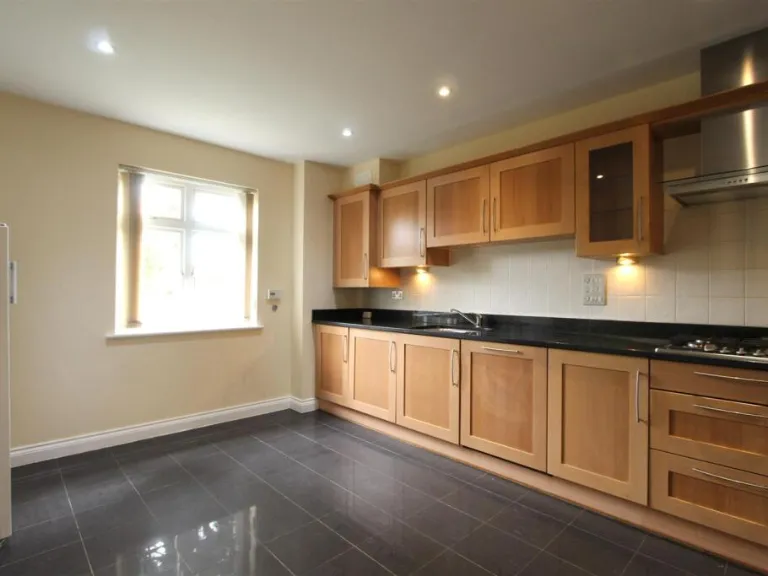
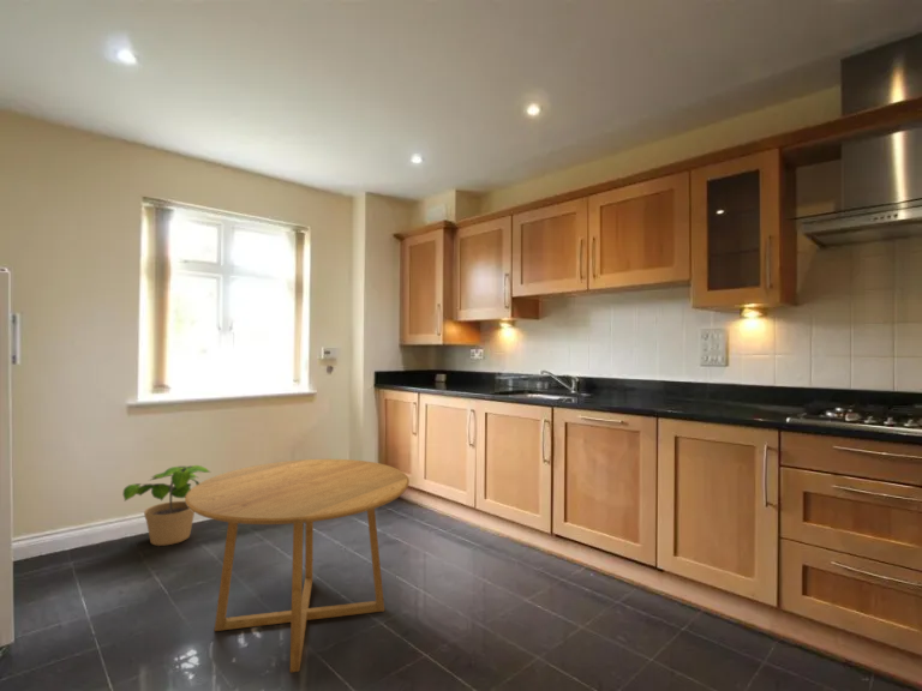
+ round table (305, 549)
+ potted plant (168, 505)
